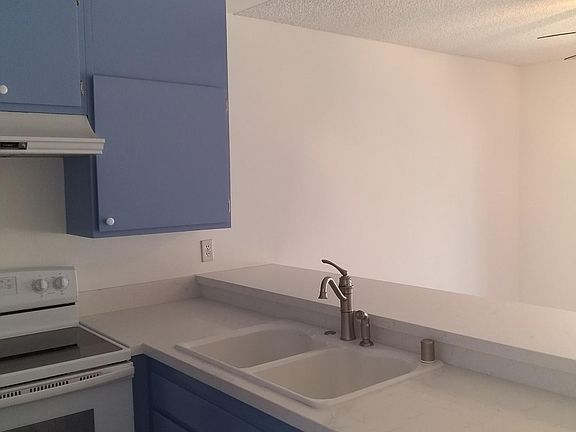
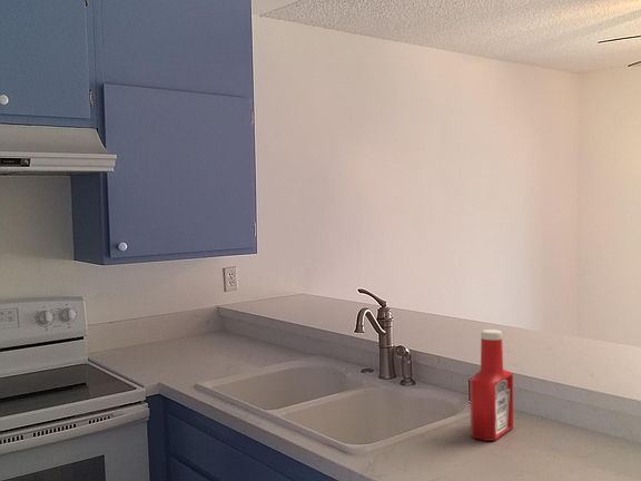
+ soap bottle (492, 381)
